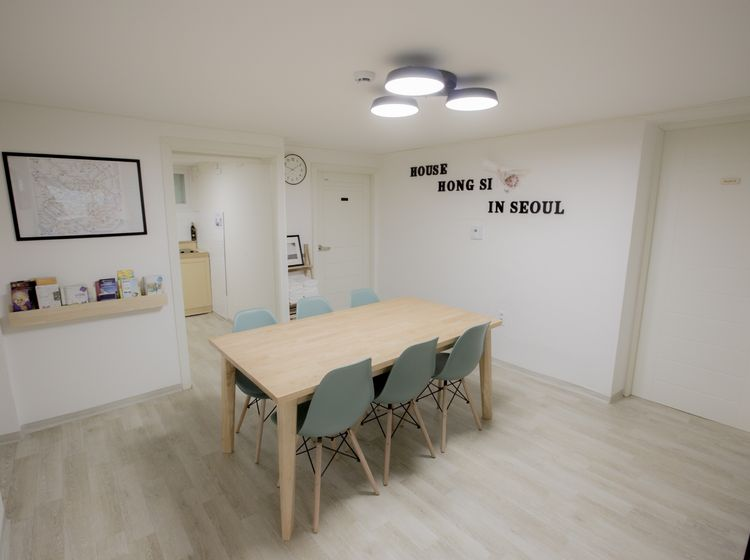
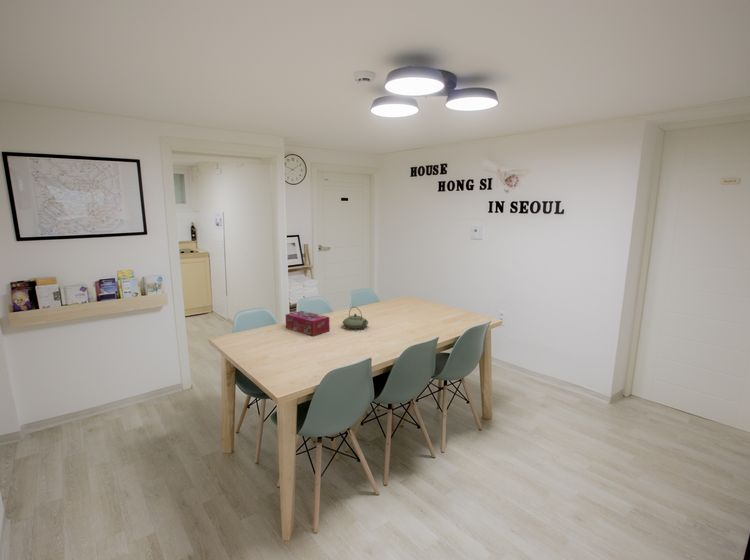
+ tissue box (307, 322)
+ teapot (356, 317)
